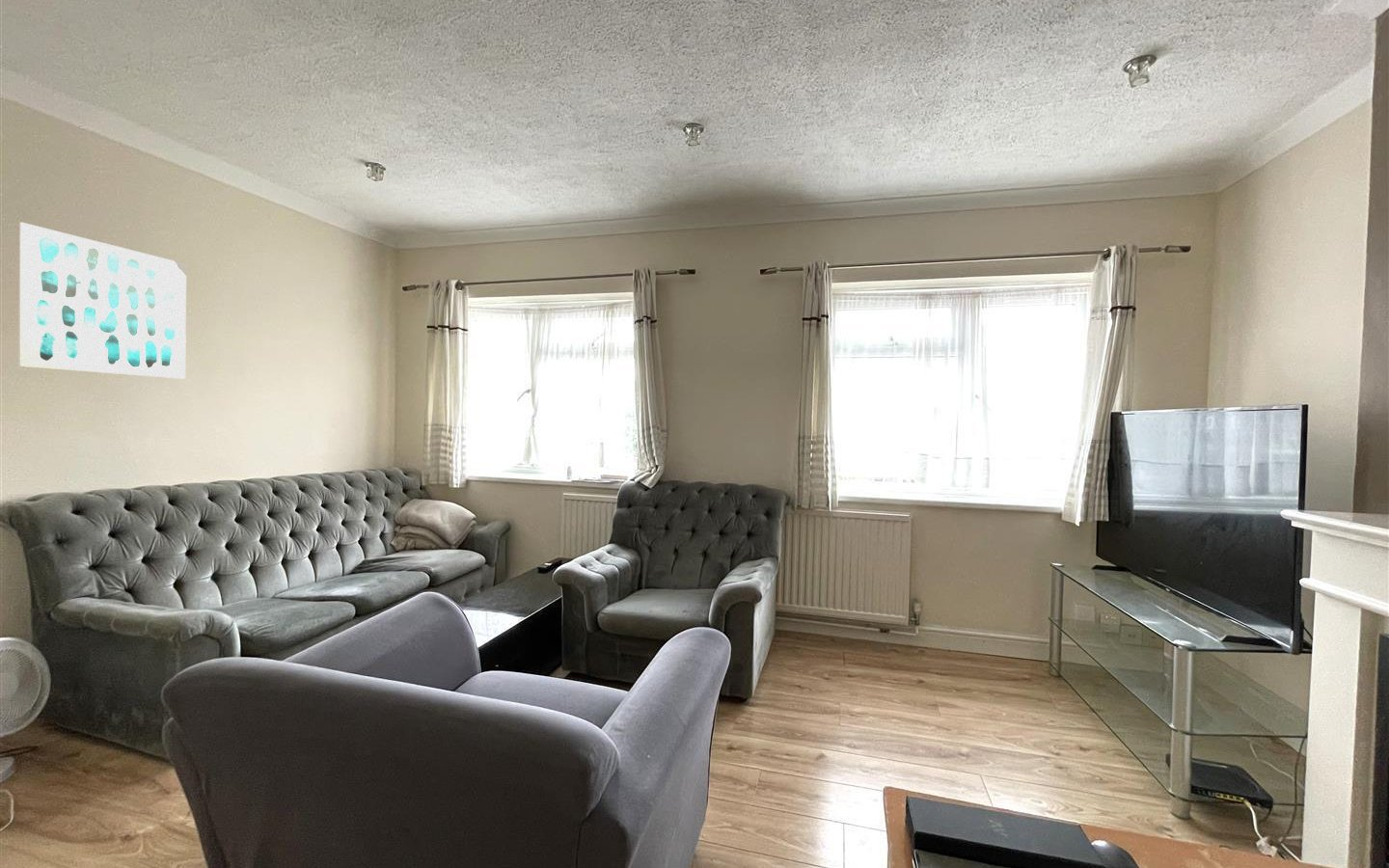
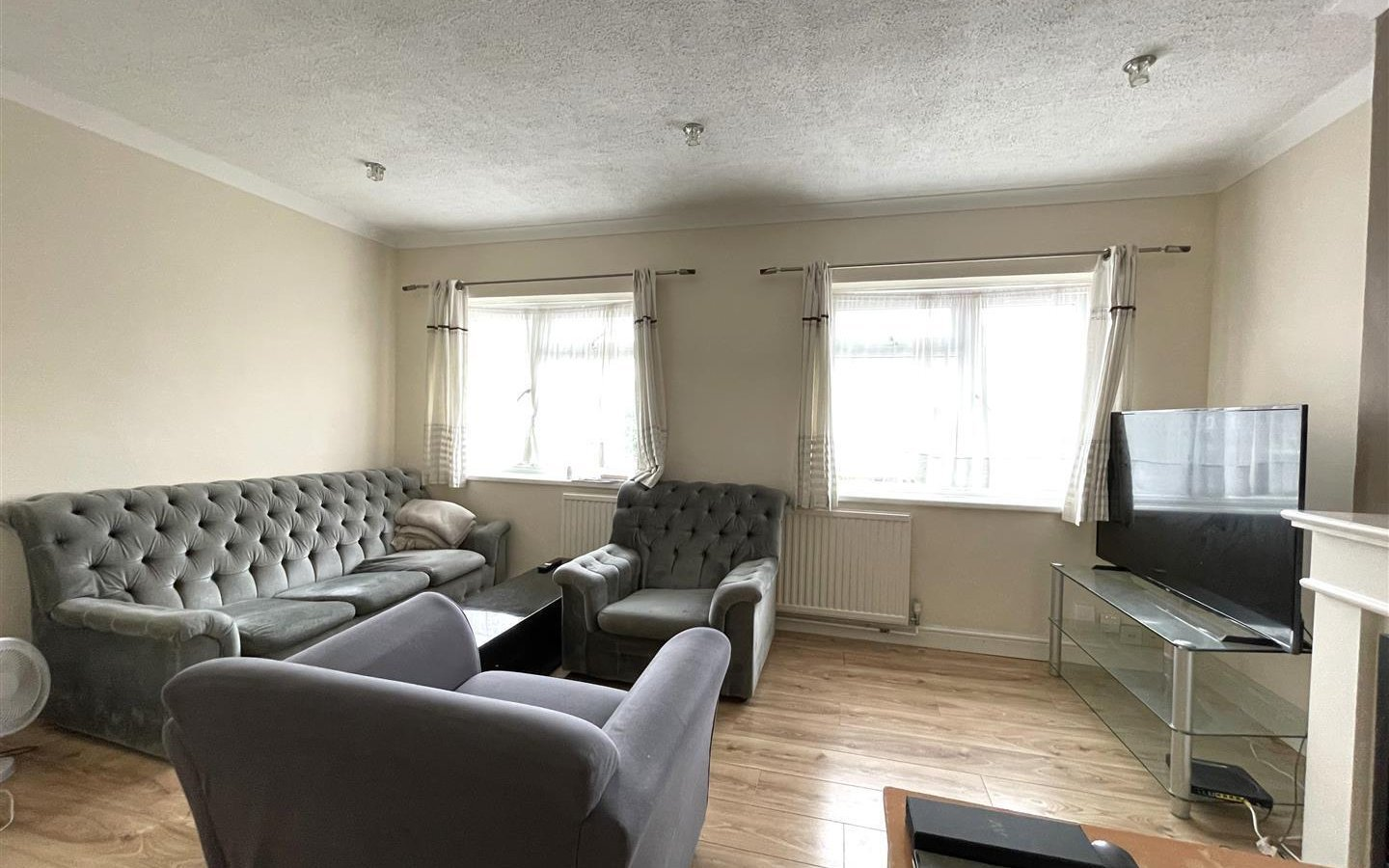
- wall art (111, 309)
